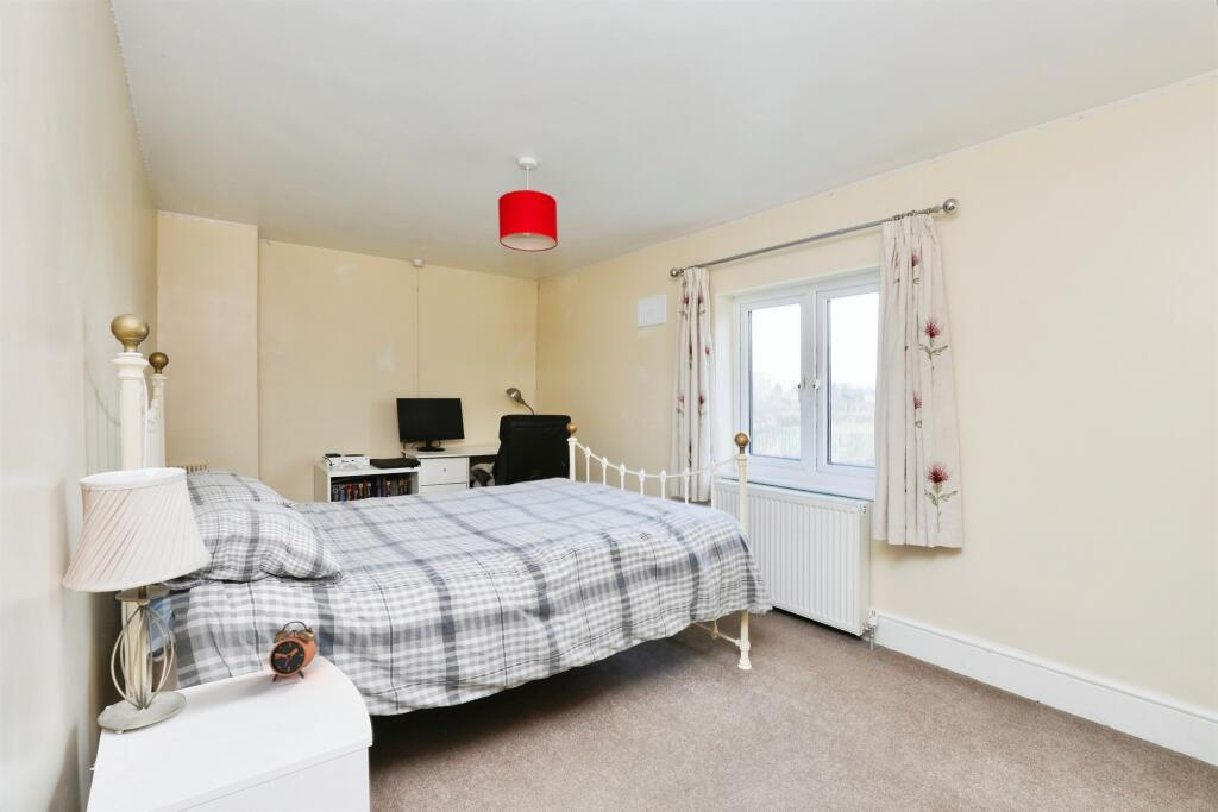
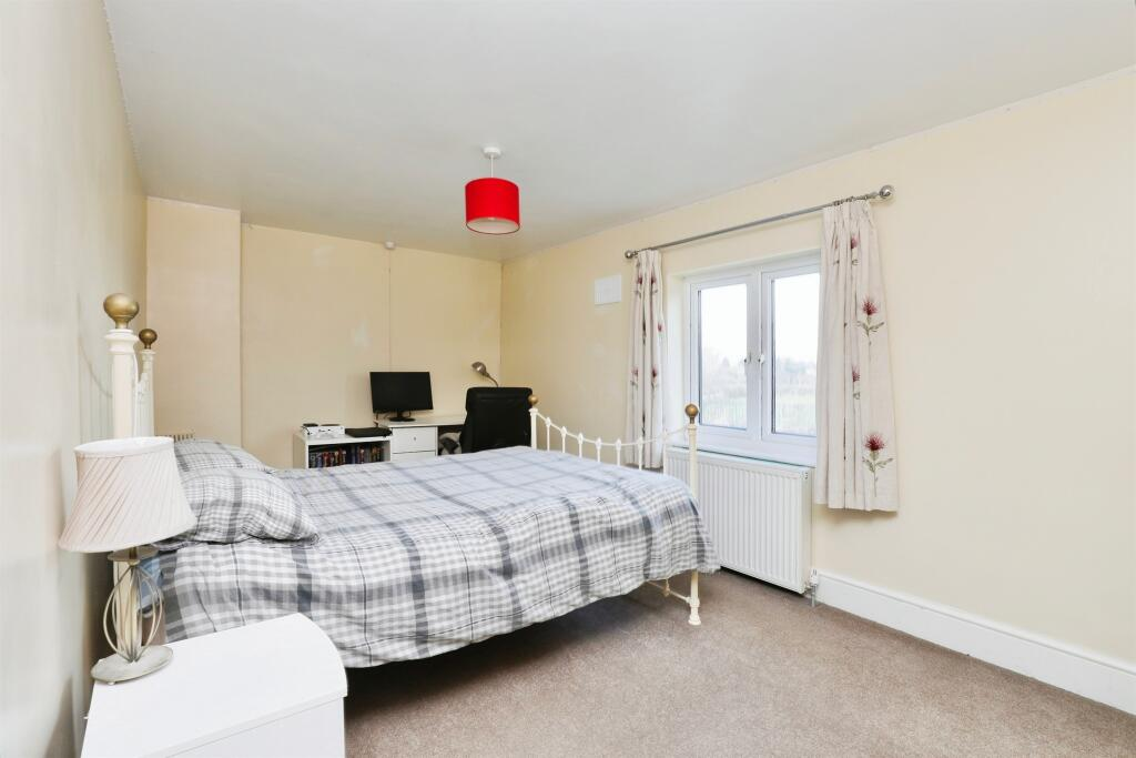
- alarm clock (293, 648)
